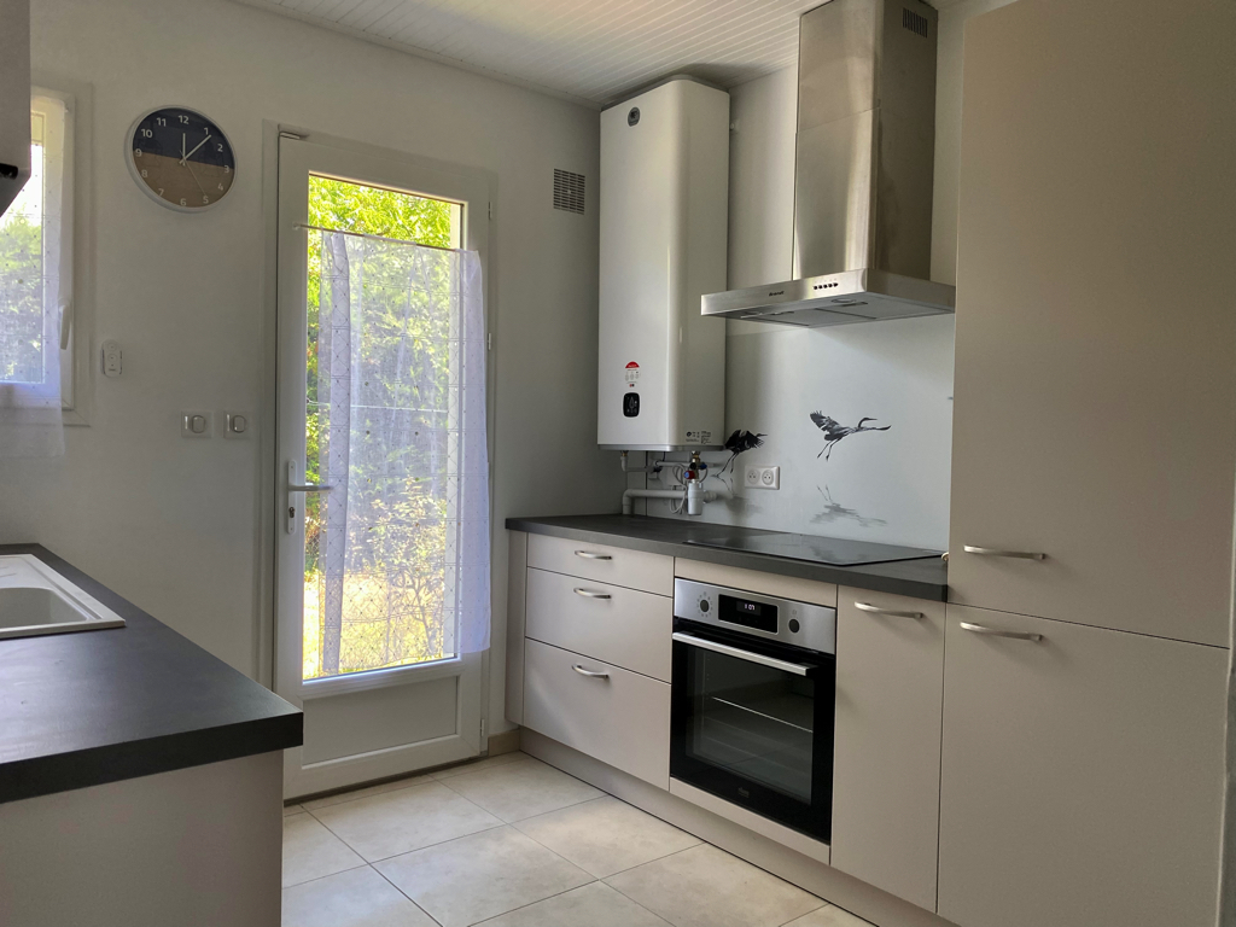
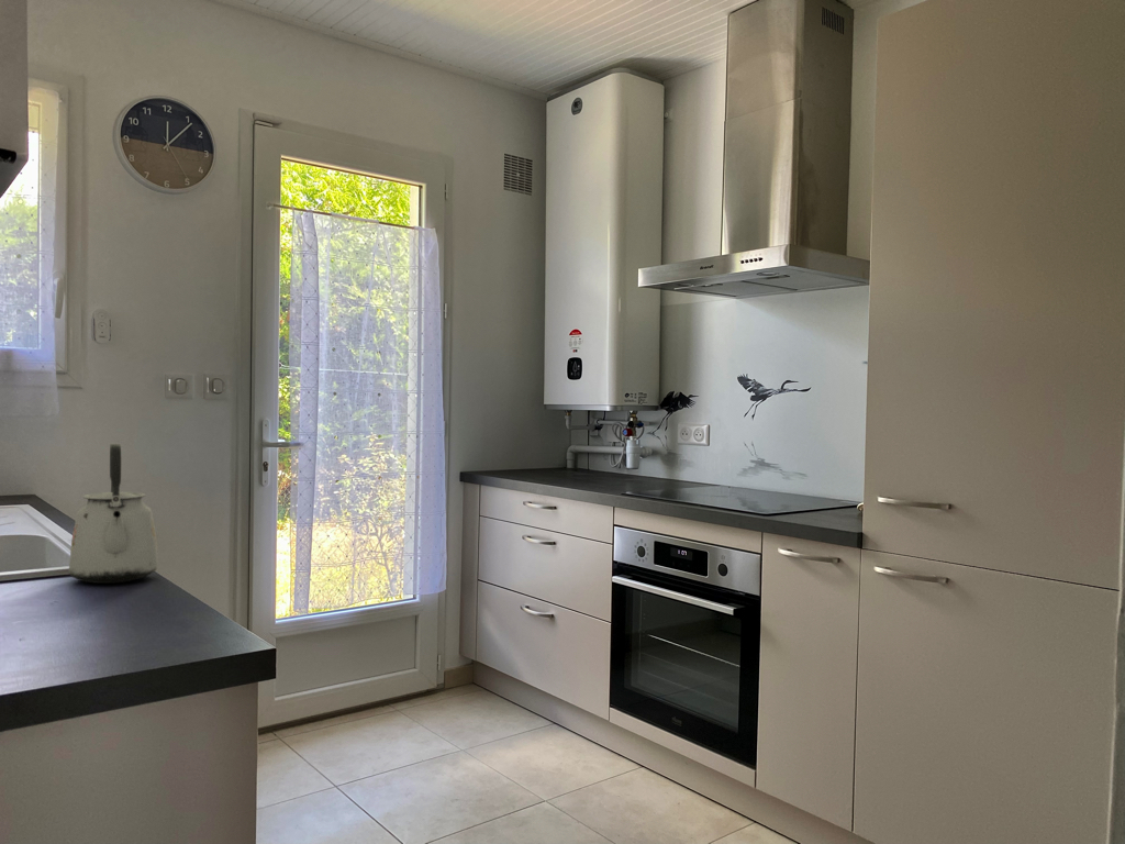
+ kettle (114, 513)
